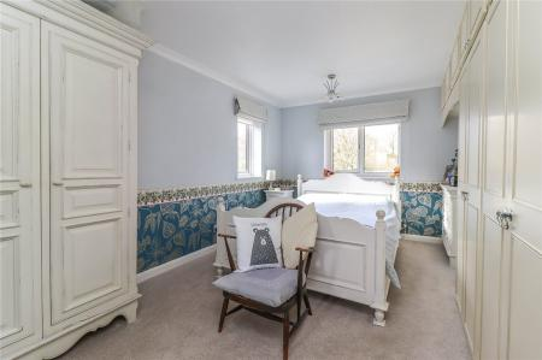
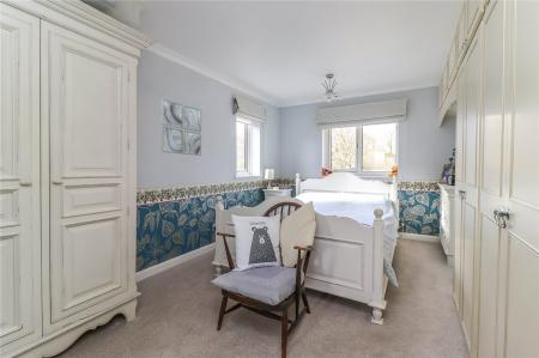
+ wall art (182, 128)
